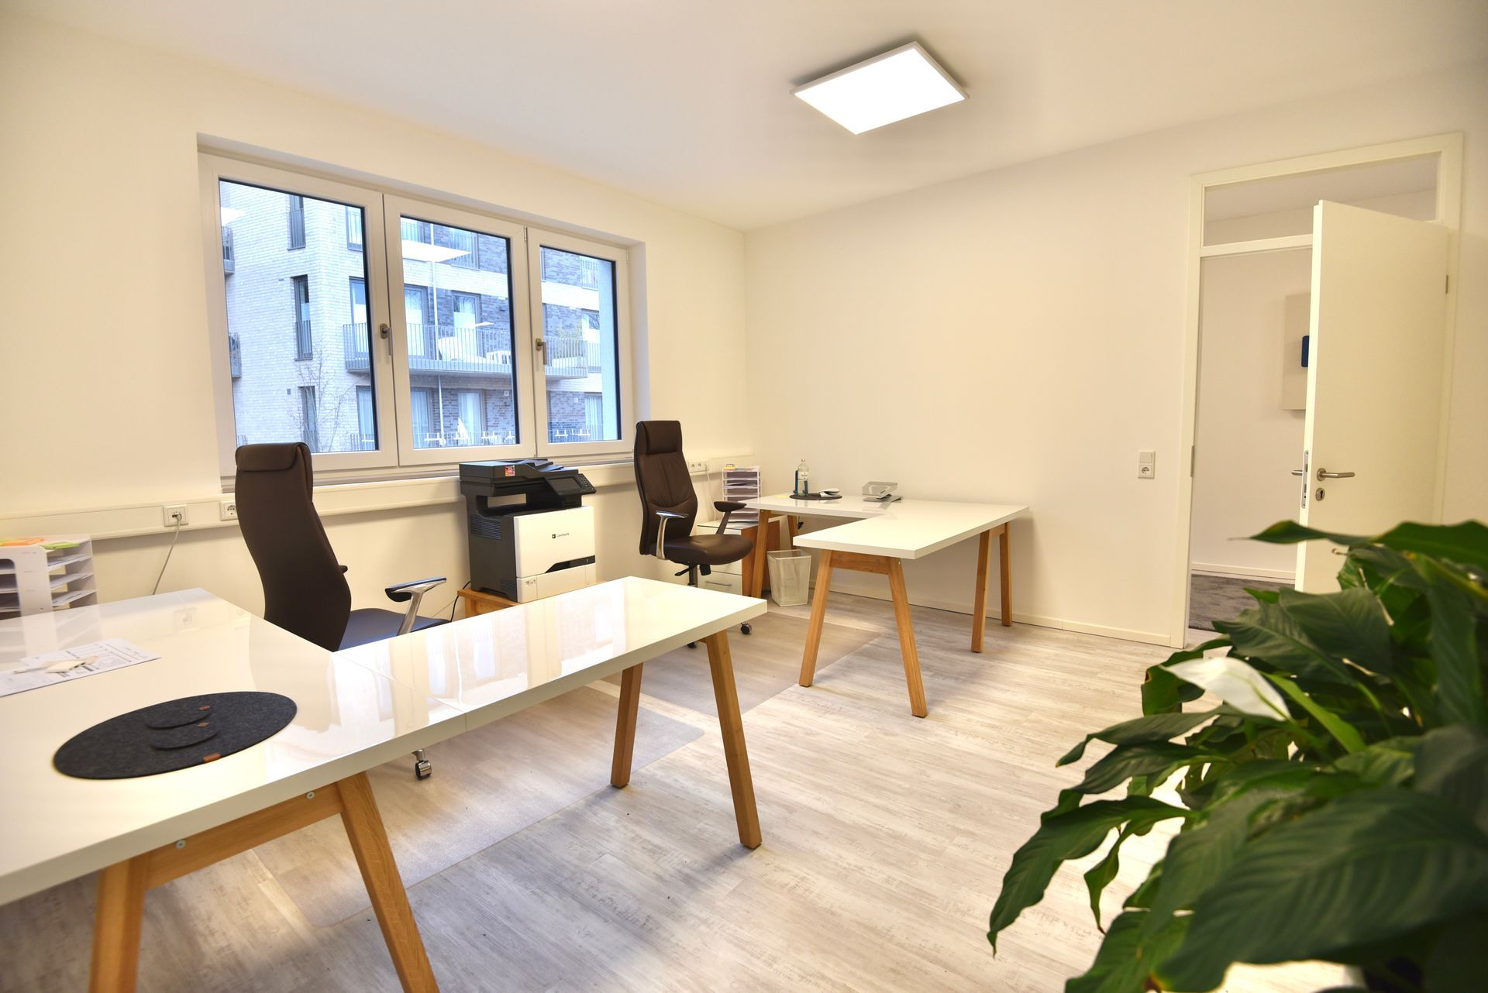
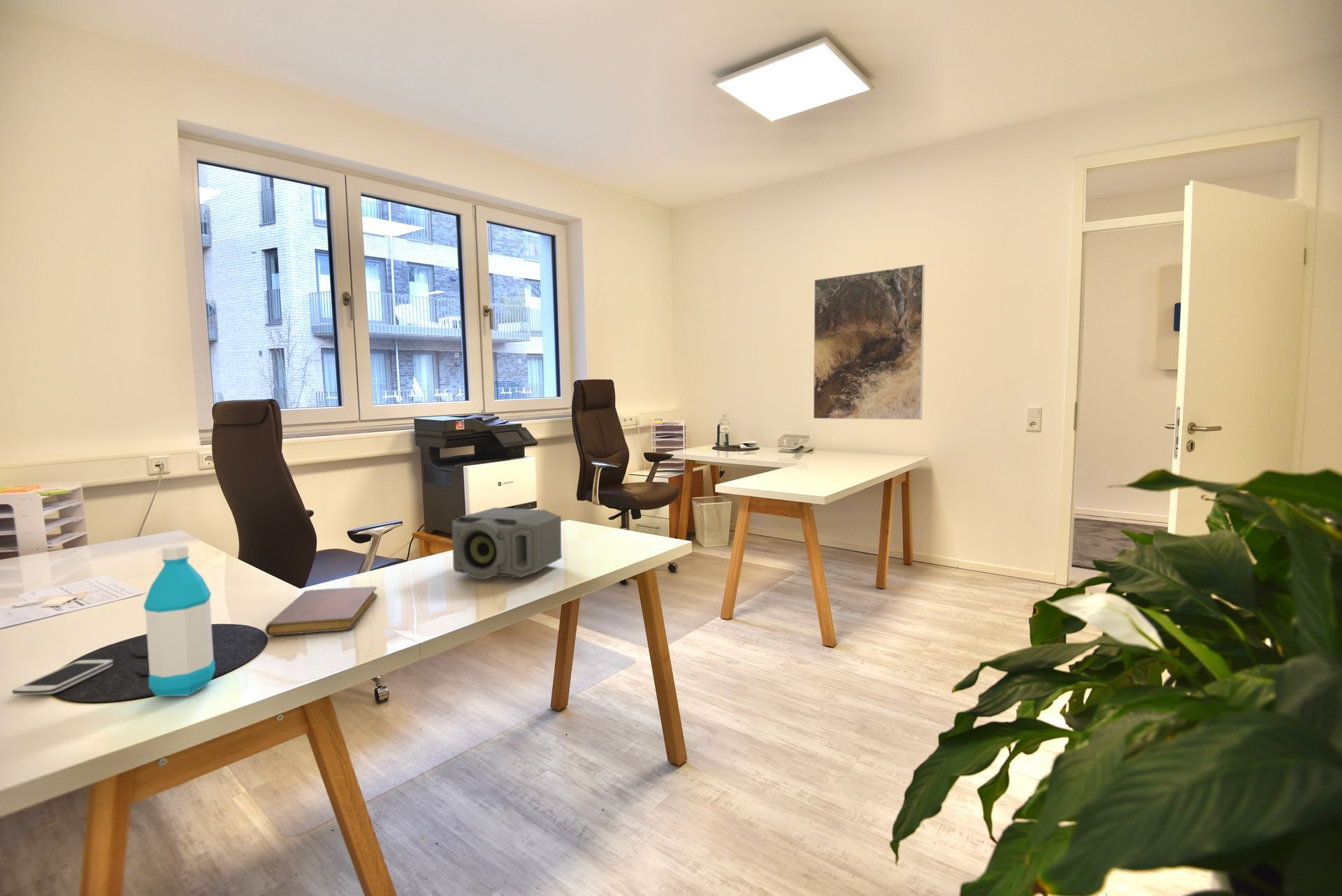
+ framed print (865, 346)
+ water bottle (179, 619)
+ smartphone (66, 677)
+ speaker (503, 544)
+ notebook (326, 608)
